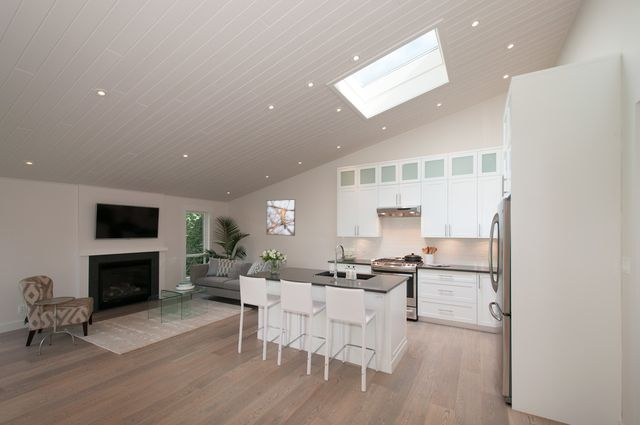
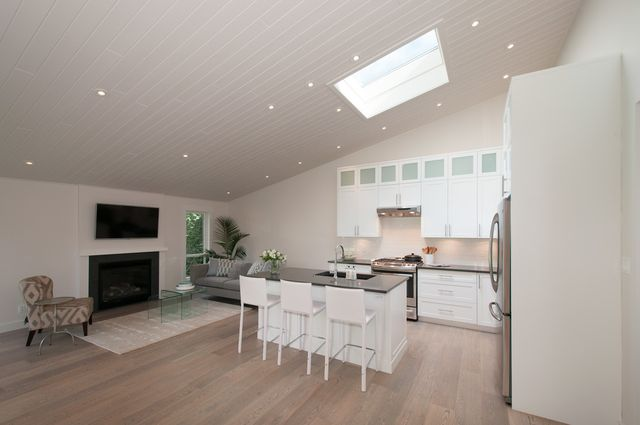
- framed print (280, 217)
